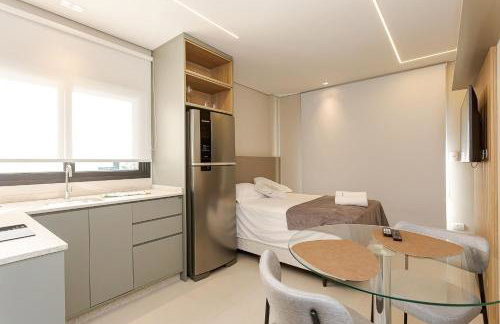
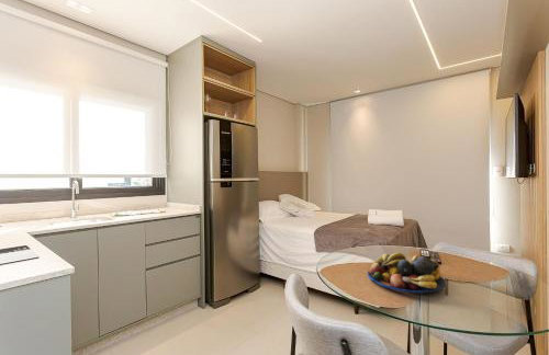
+ fruit bowl (403, 265)
